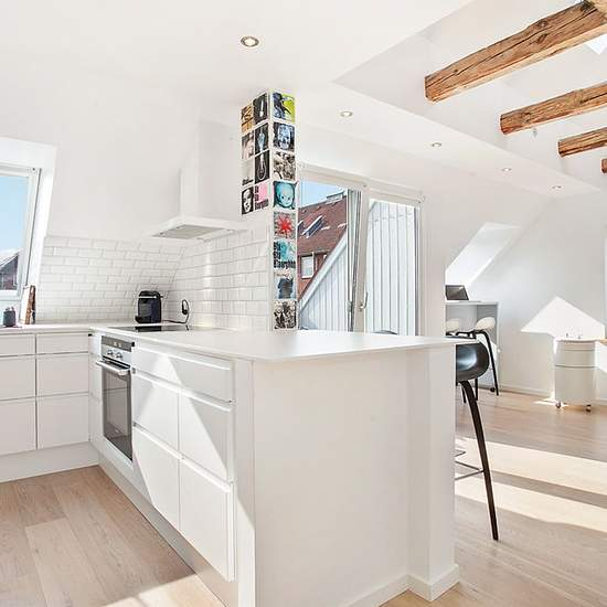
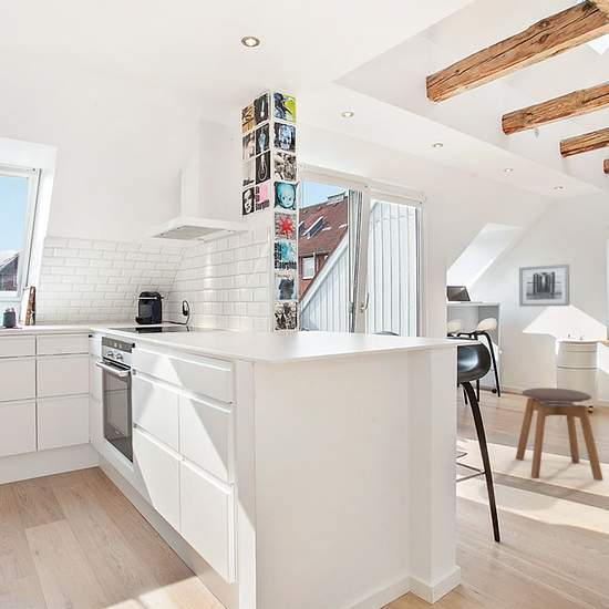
+ stool (544, 426)
+ wall art (543, 286)
